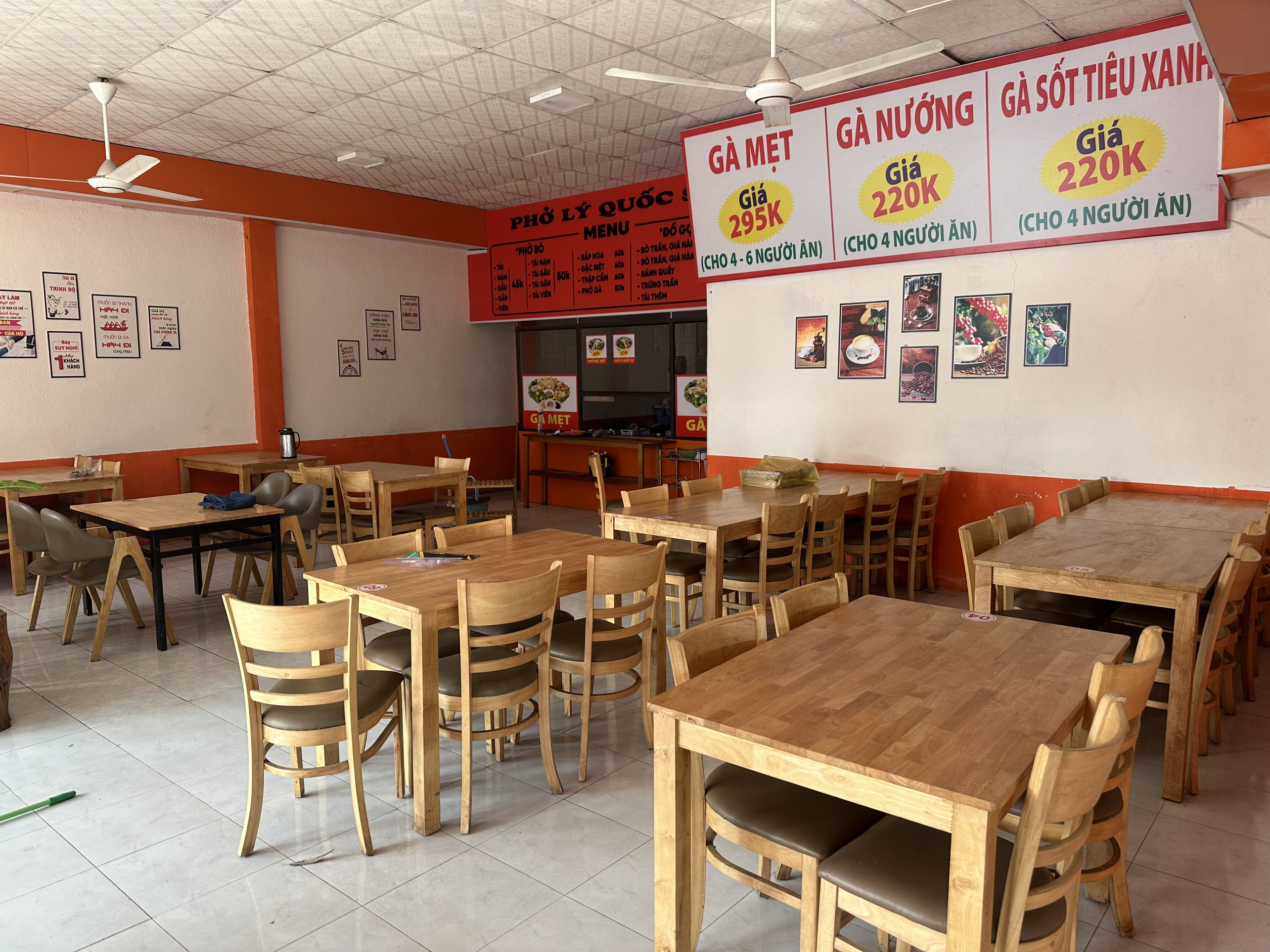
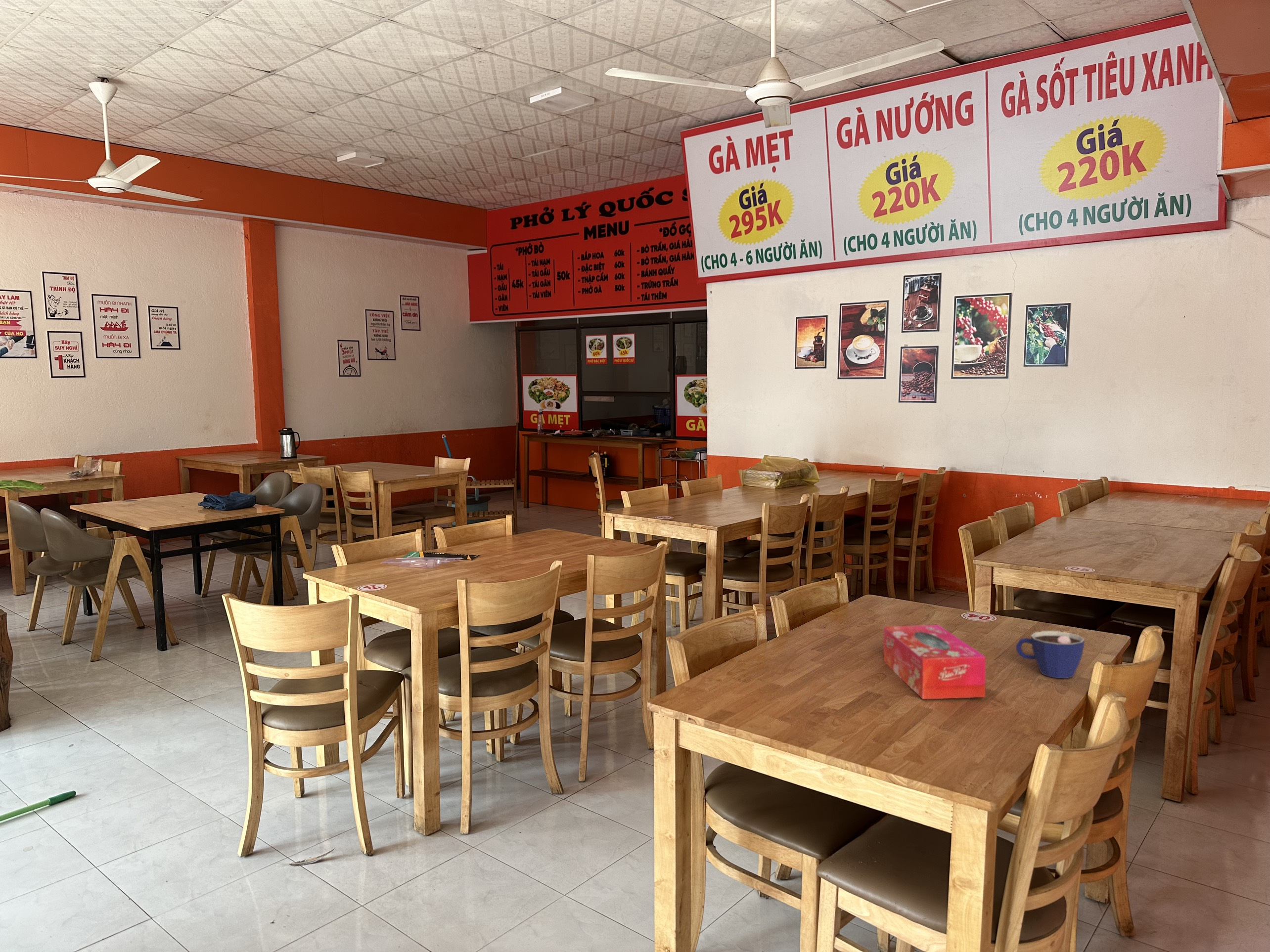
+ tissue box (931, 659)
+ cup (1048, 653)
